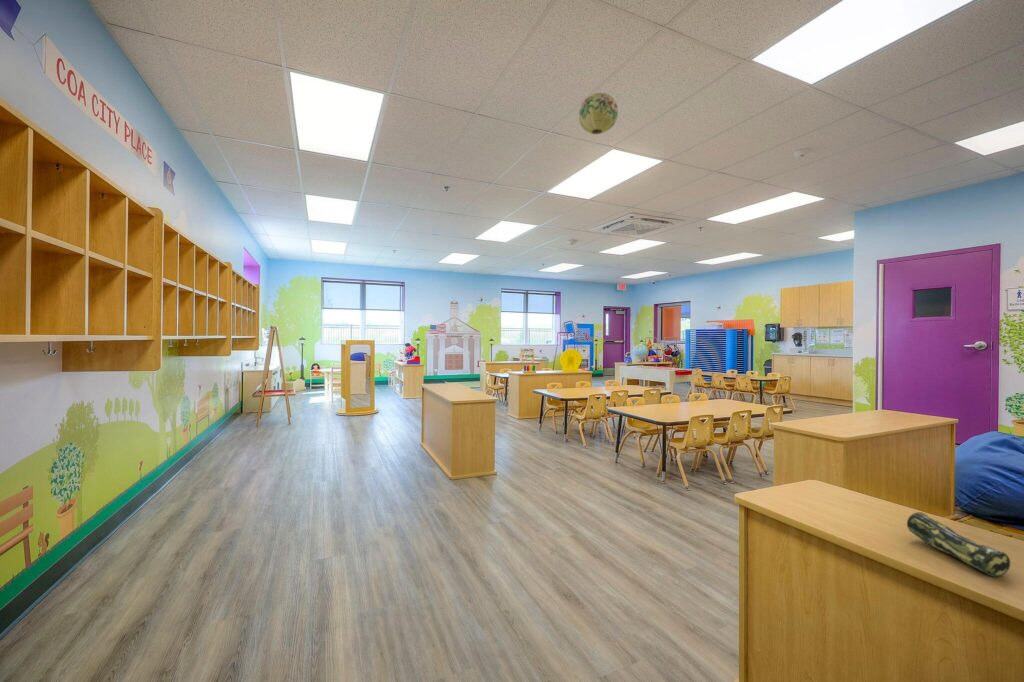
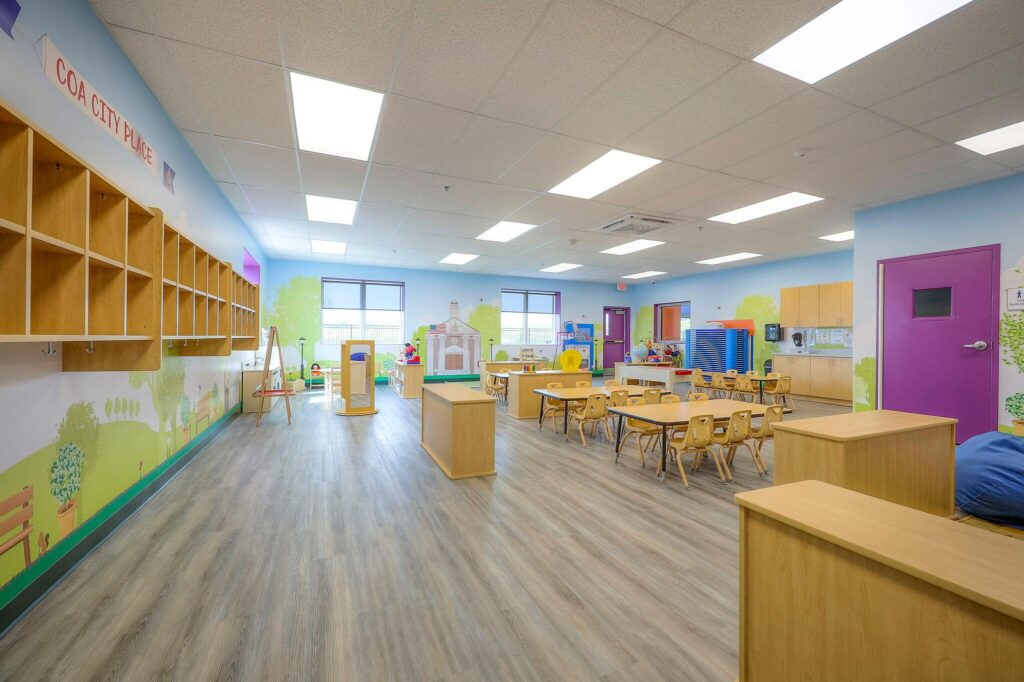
- pencil case (956, 542)
- paper lantern (598, 114)
